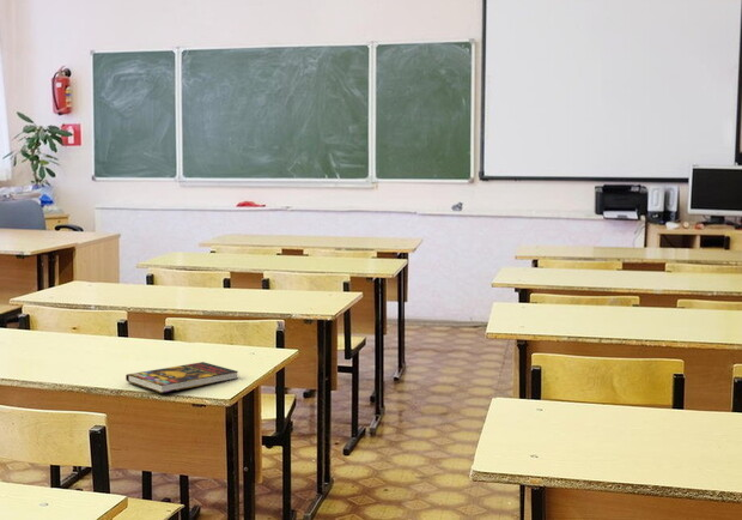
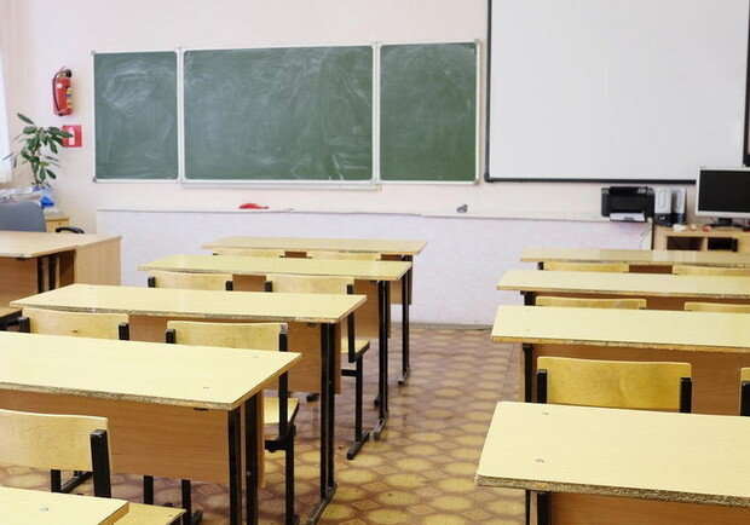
- book (182, 375)
